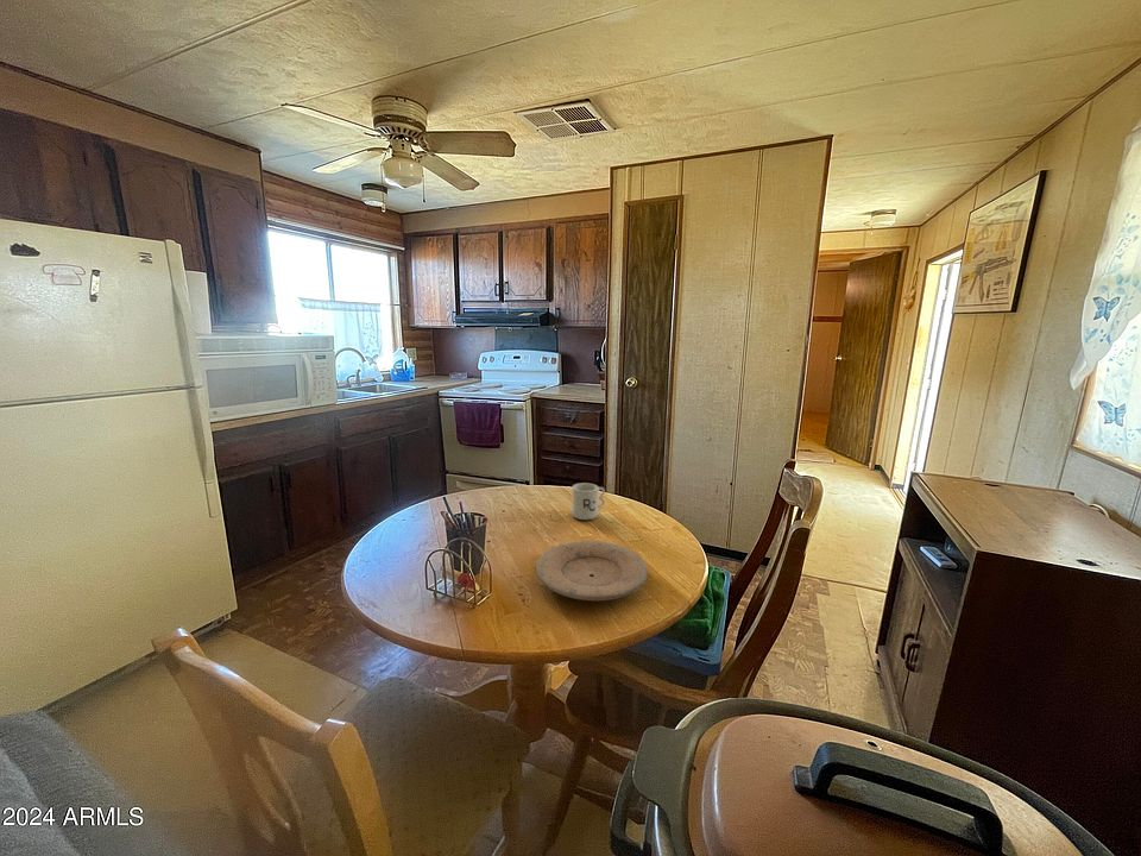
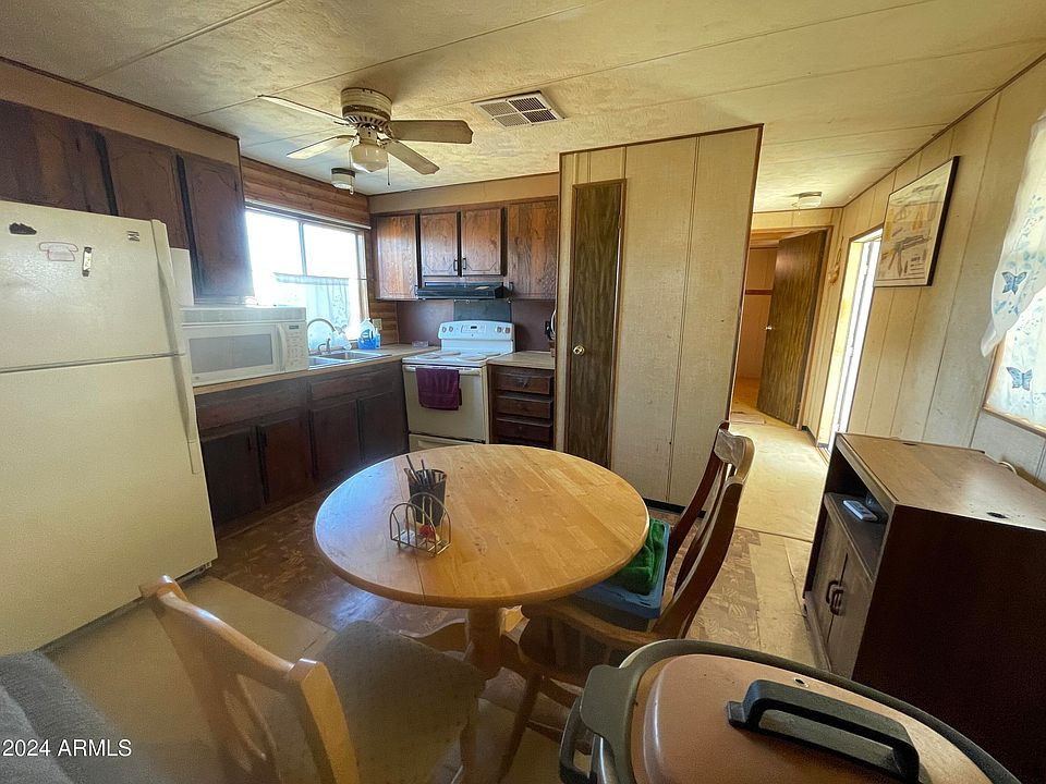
- plate (591, 571)
- mug (588, 501)
